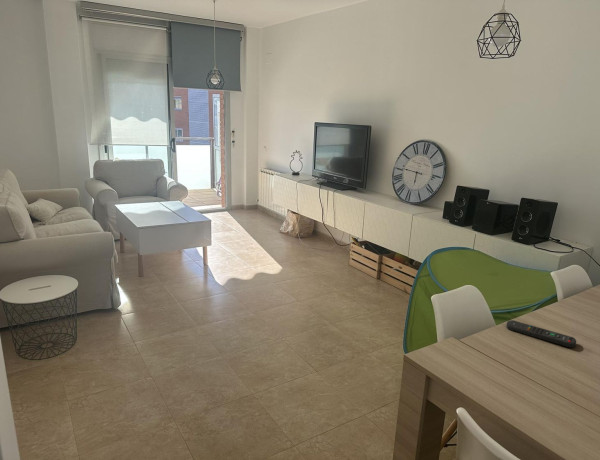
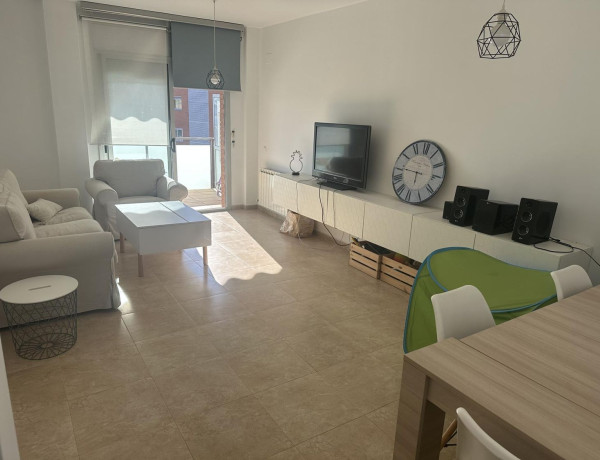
- remote control (539, 332)
